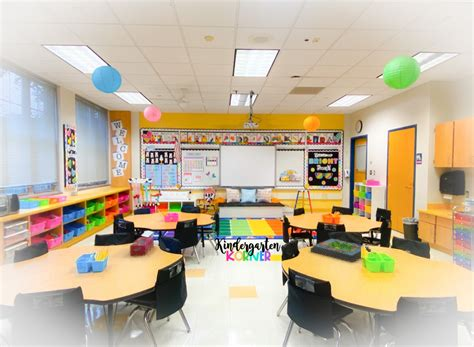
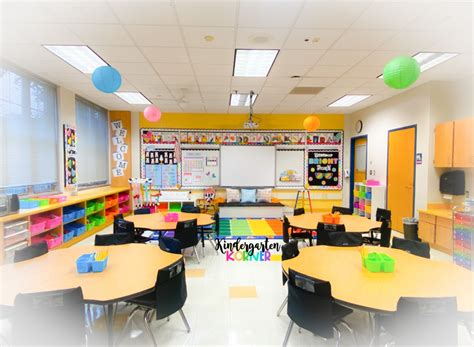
- tissue box (142, 245)
- board game (340, 246)
